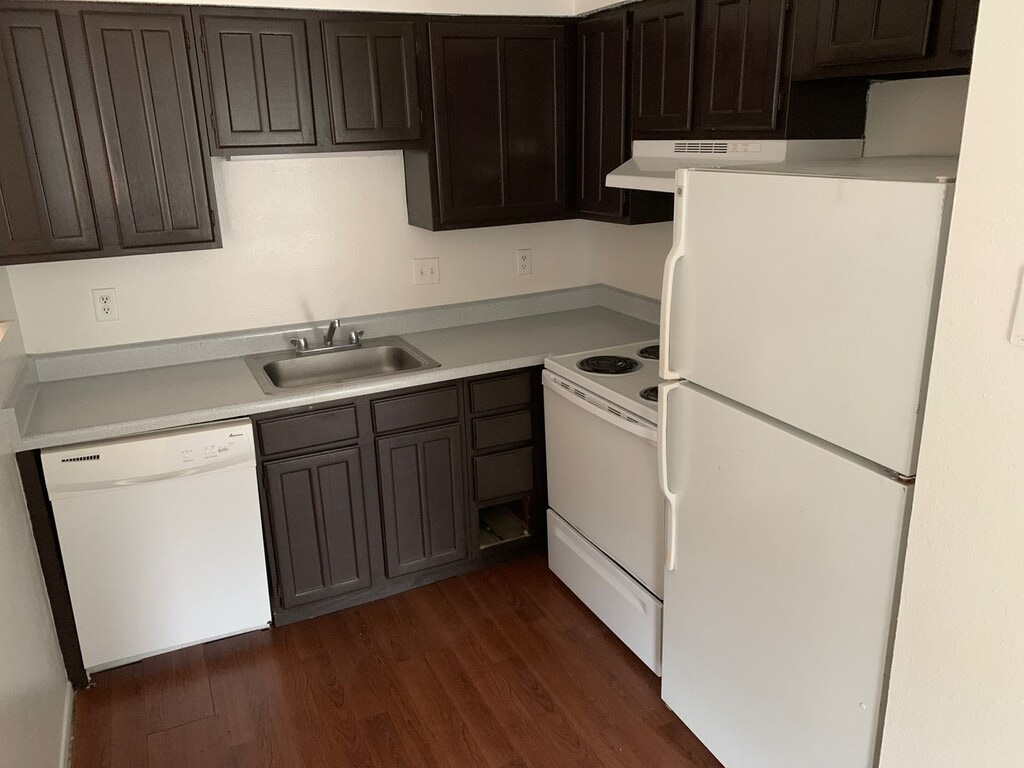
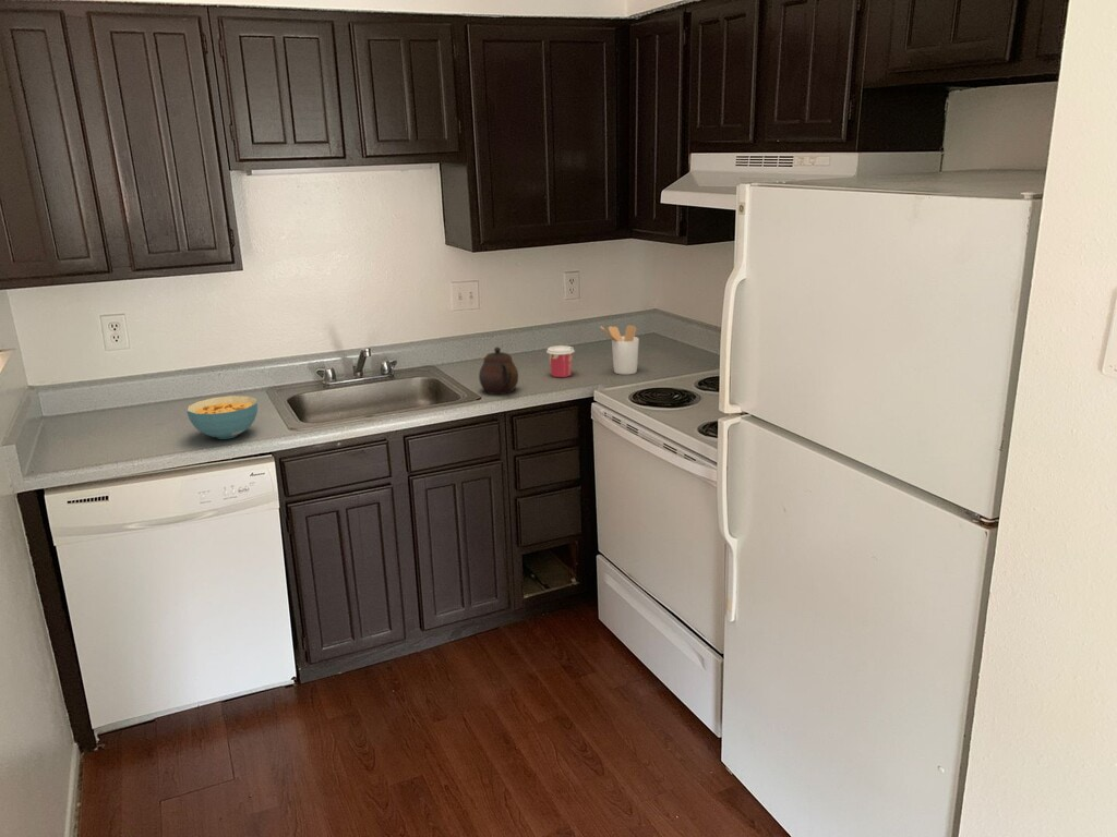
+ cereal bowl (225, 420)
+ teapot (499, 369)
+ cup (561, 361)
+ utensil holder (618, 348)
